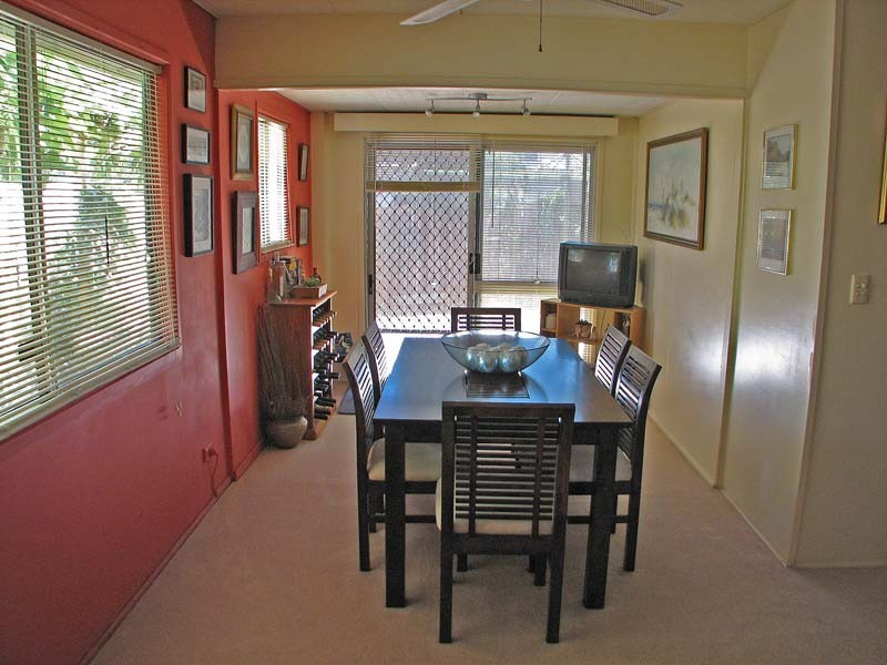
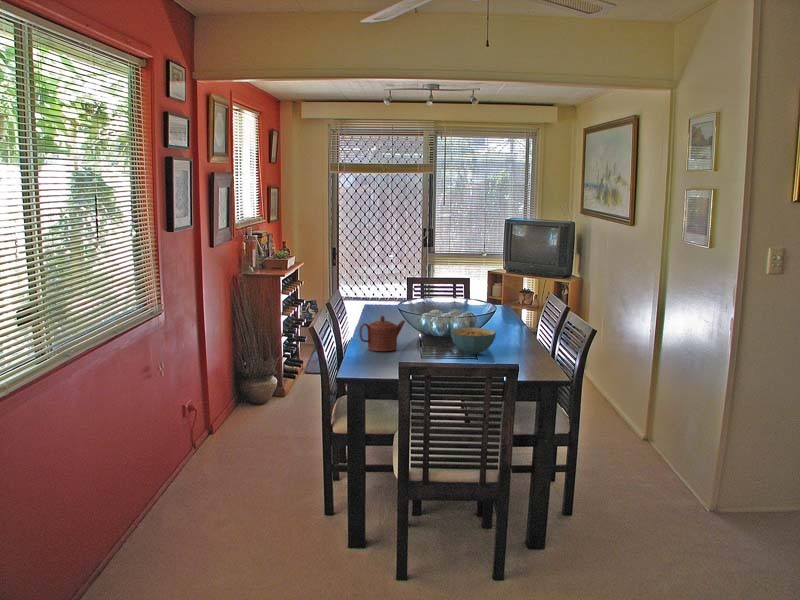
+ teapot (382, 332)
+ cereal bowl (472, 342)
